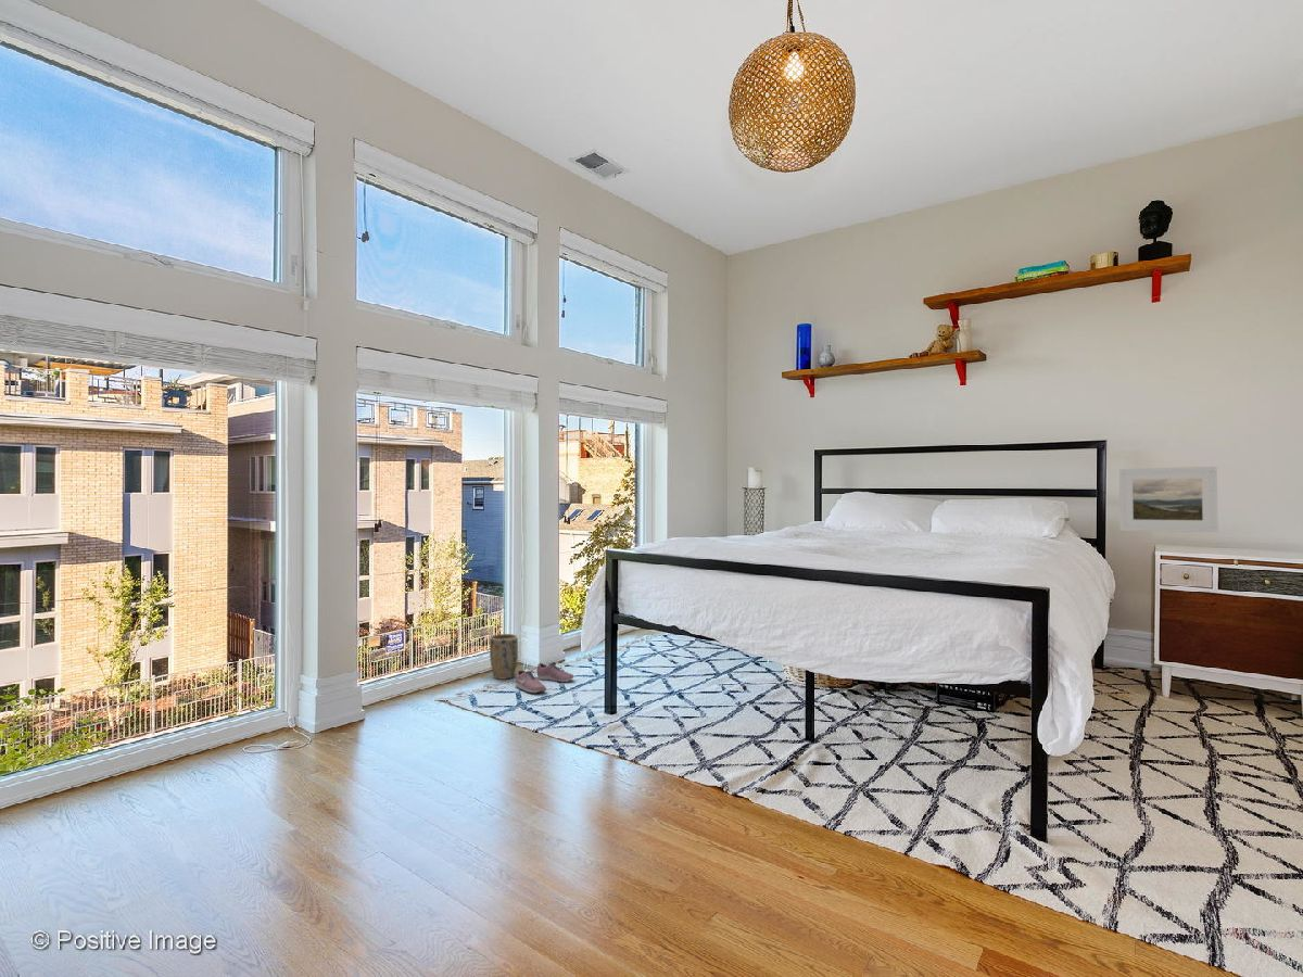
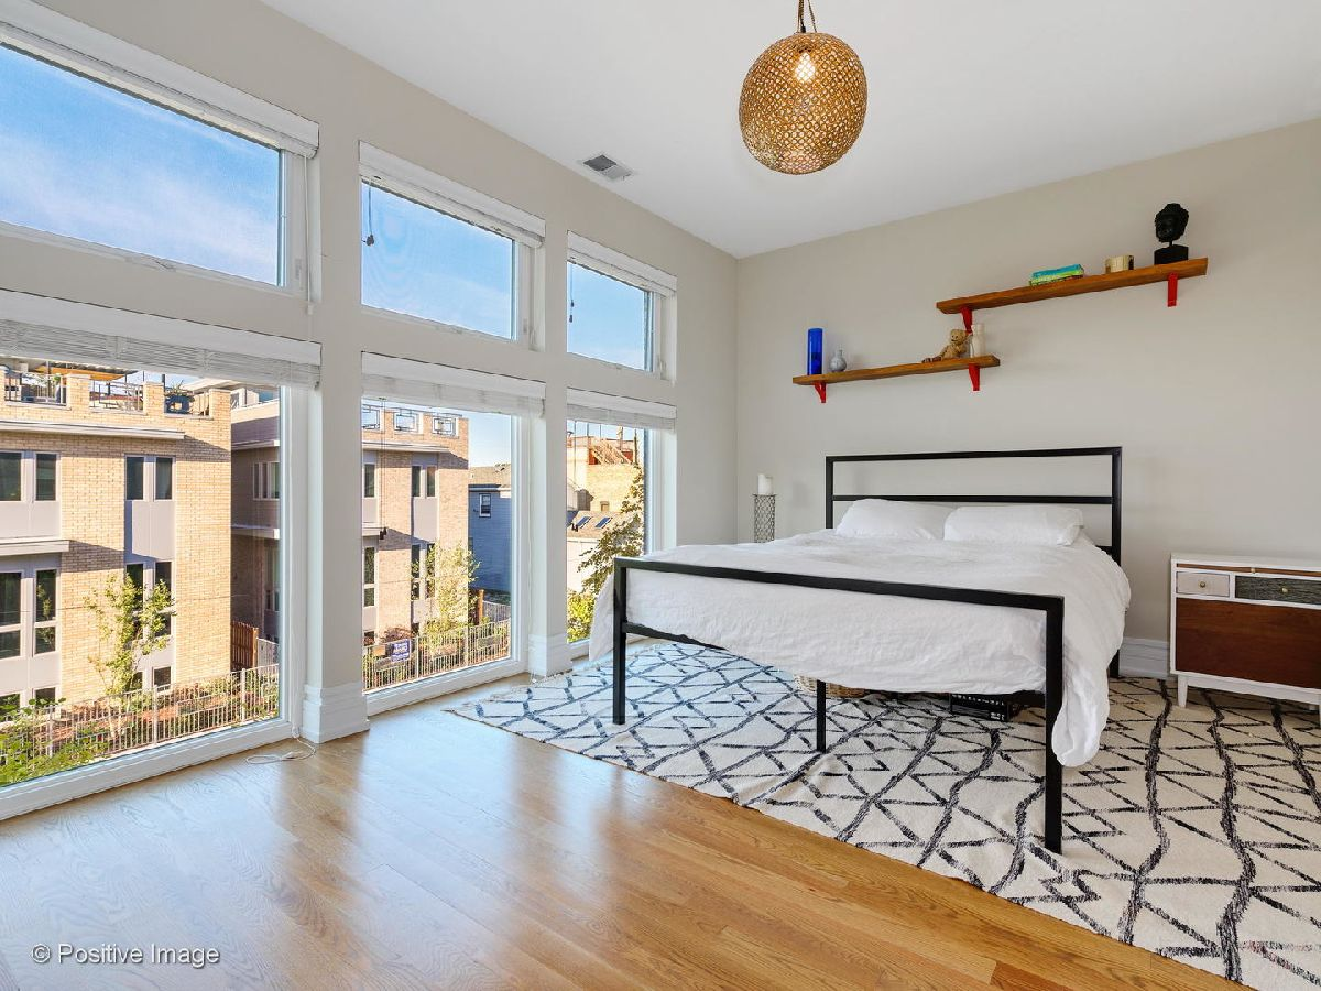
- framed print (1166, 499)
- shoe (543, 675)
- plant pot (504, 656)
